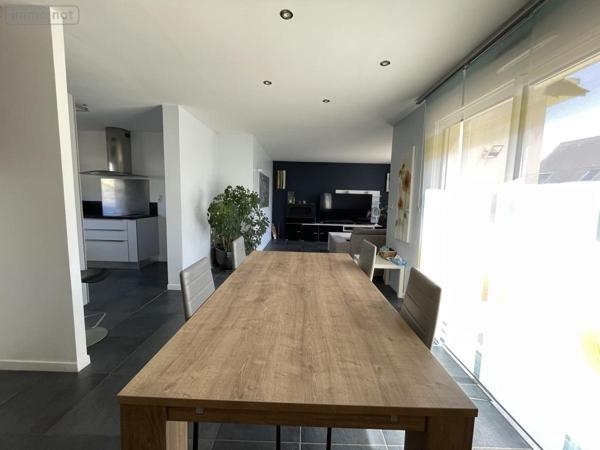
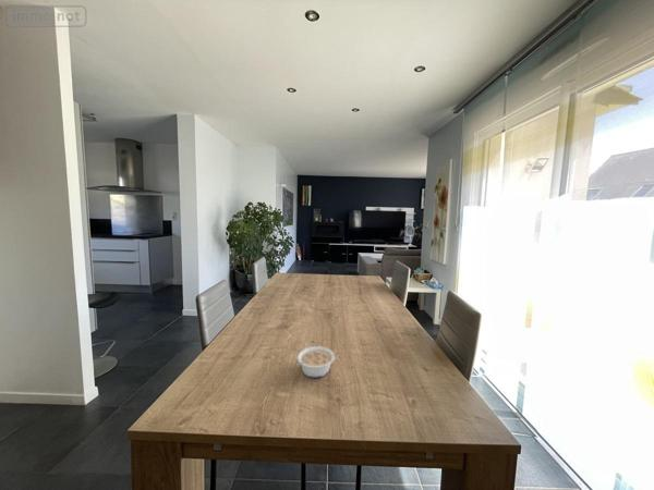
+ legume (315, 362)
